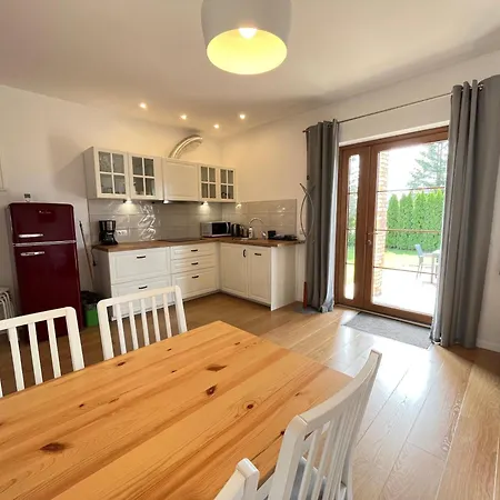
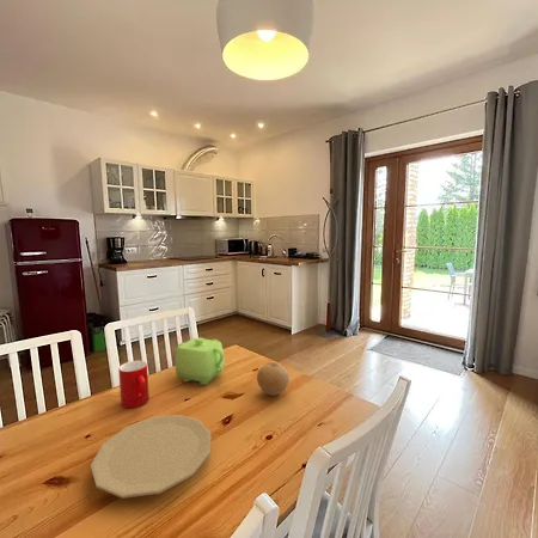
+ fruit (273, 378)
+ teapot (203, 355)
+ plate (155, 453)
+ cup (134, 385)
